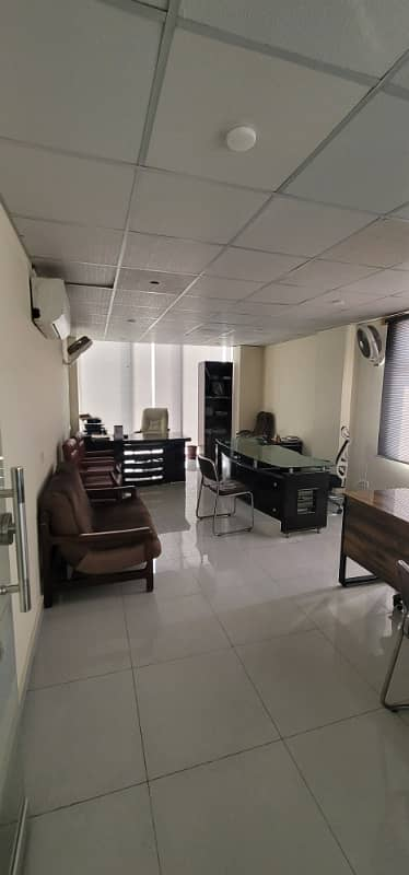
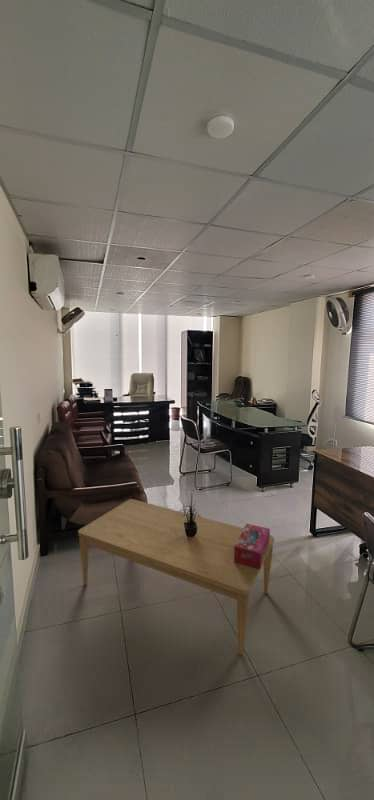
+ coffee table (174, 561)
+ potted plant (189, 509)
+ tissue box (252, 544)
